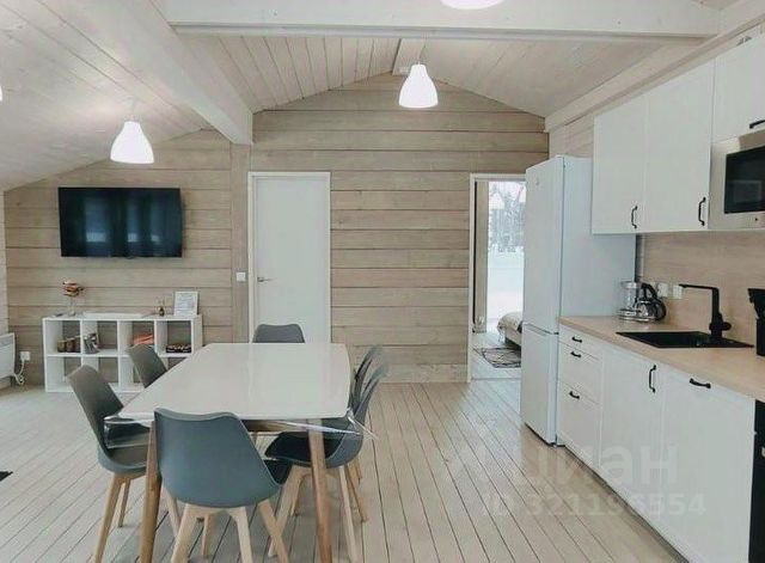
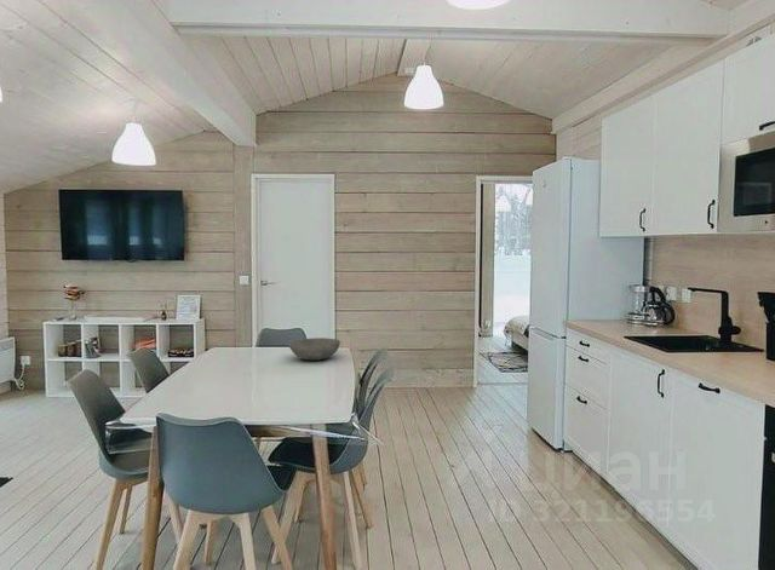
+ bowl (314, 350)
